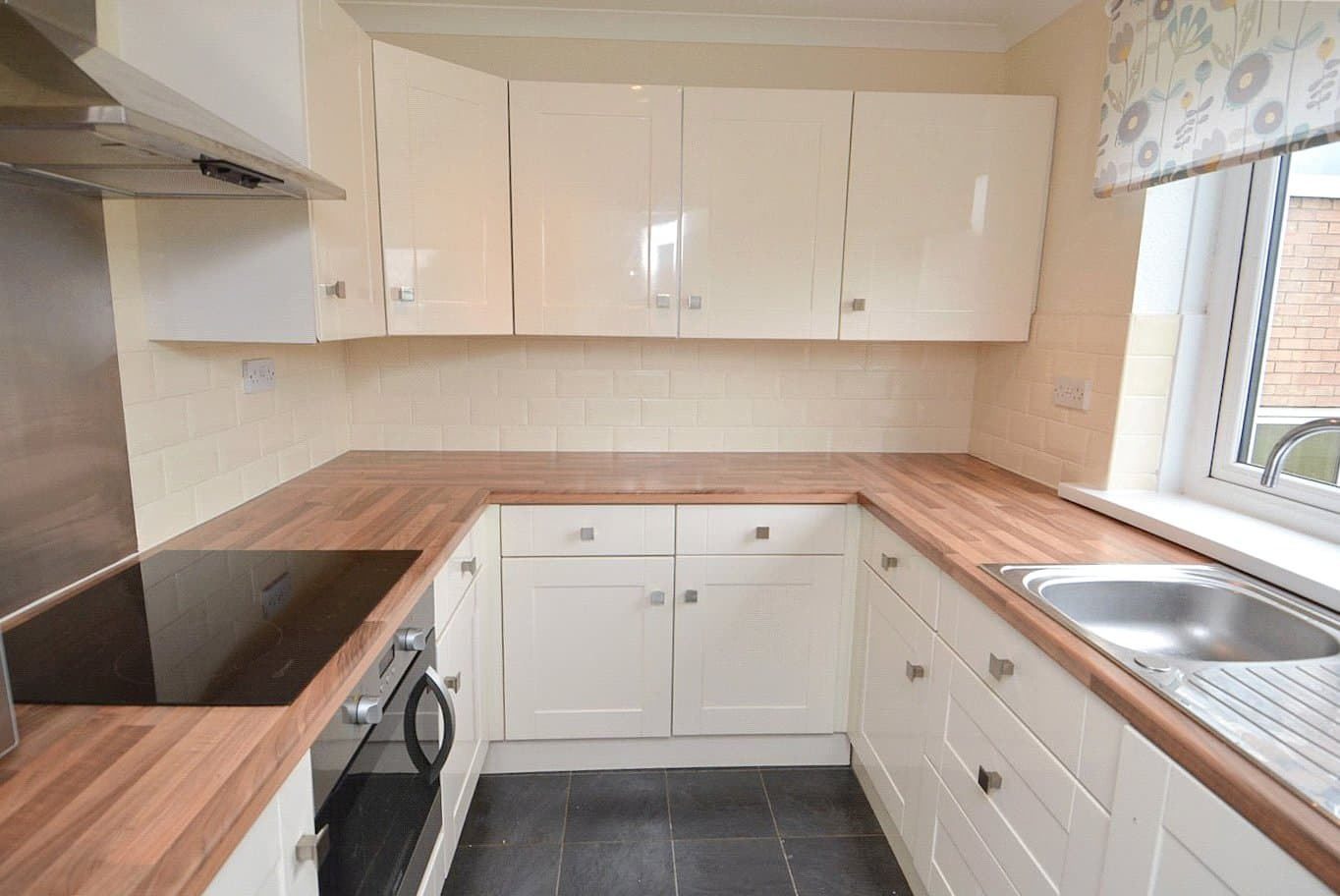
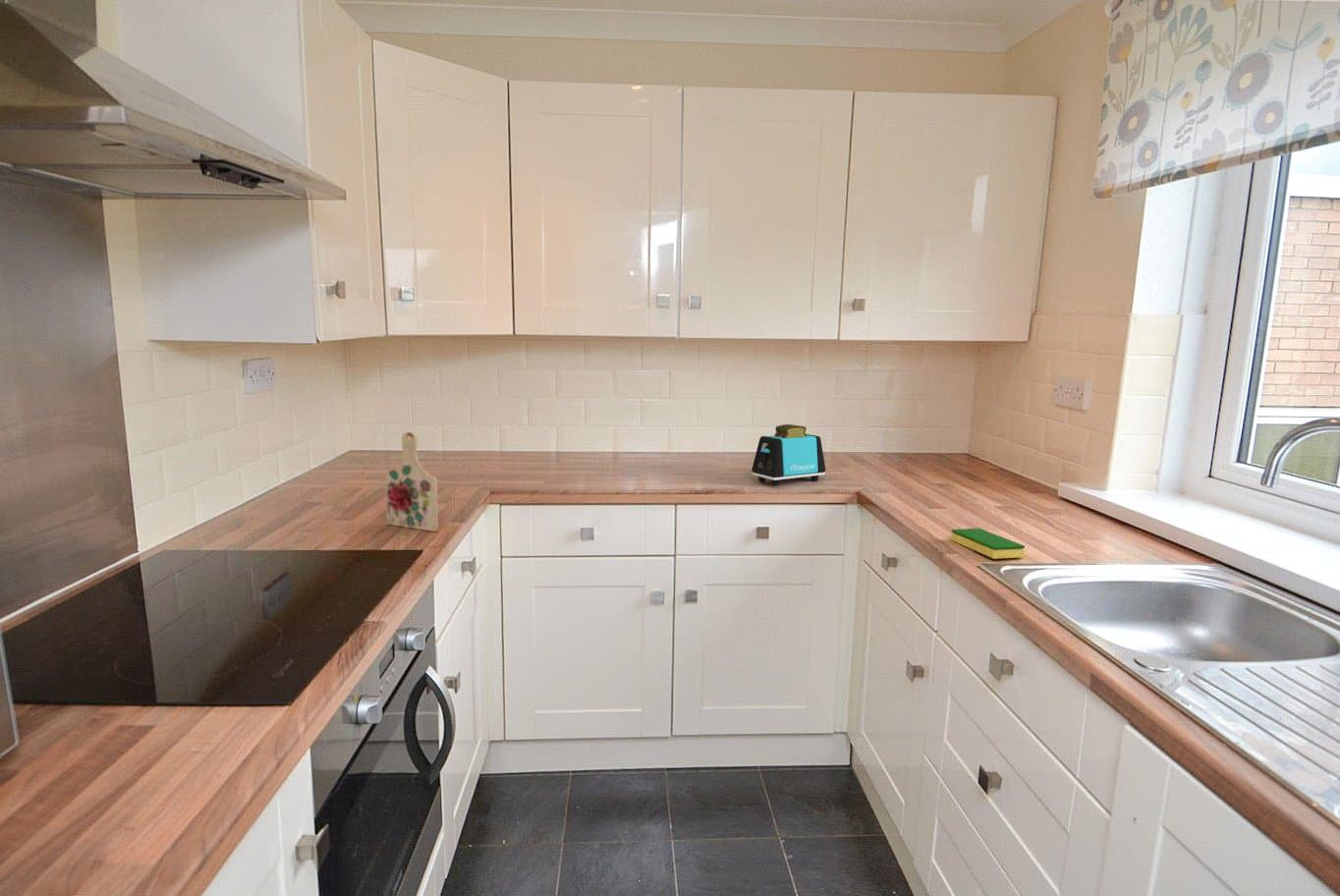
+ cutting board (407, 480)
+ dish sponge (986, 542)
+ toaster (789, 453)
